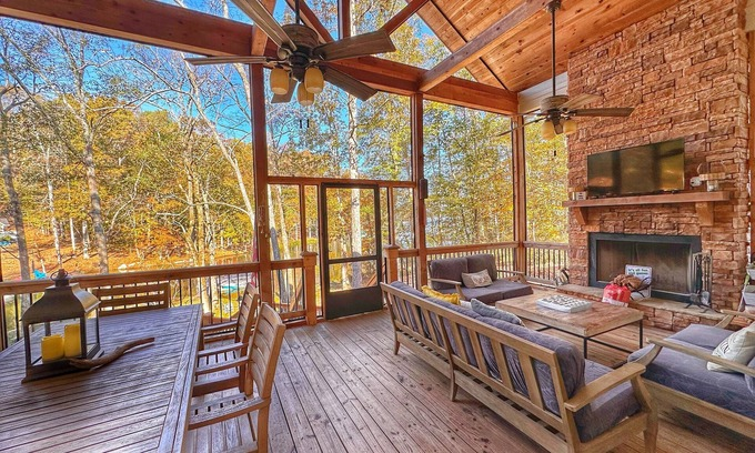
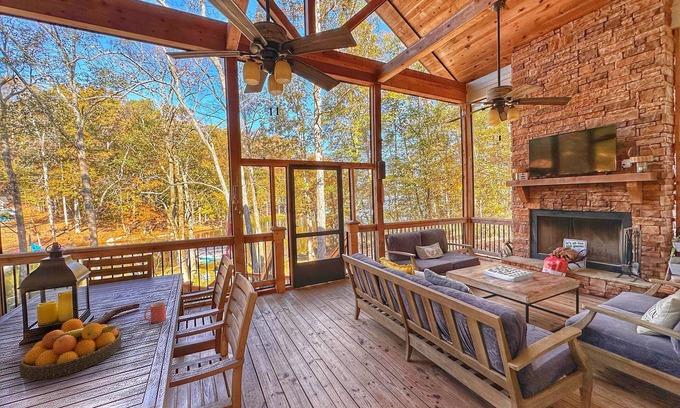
+ mug (155, 313)
+ fruit bowl (74, 340)
